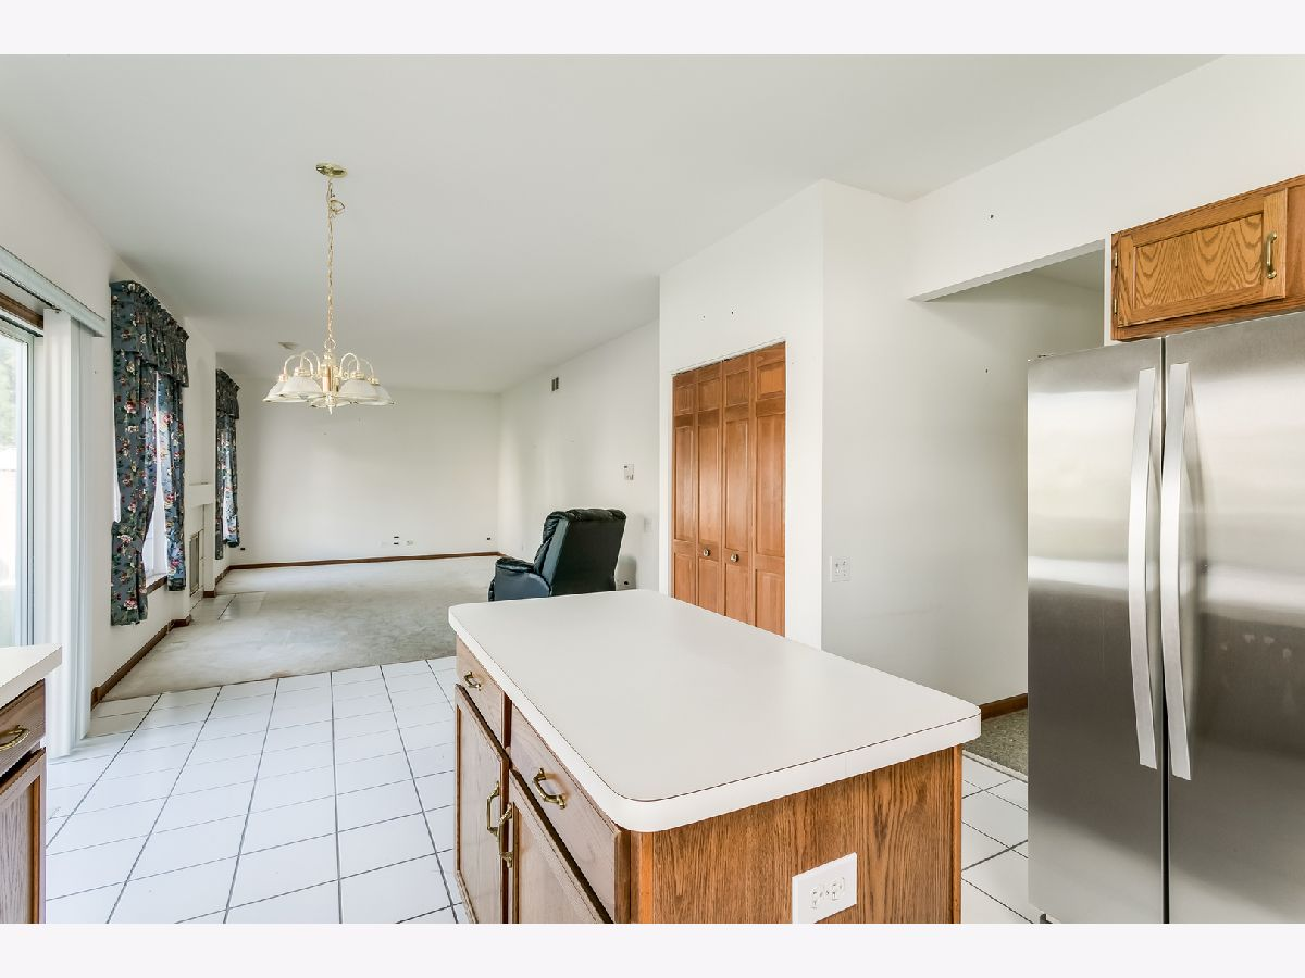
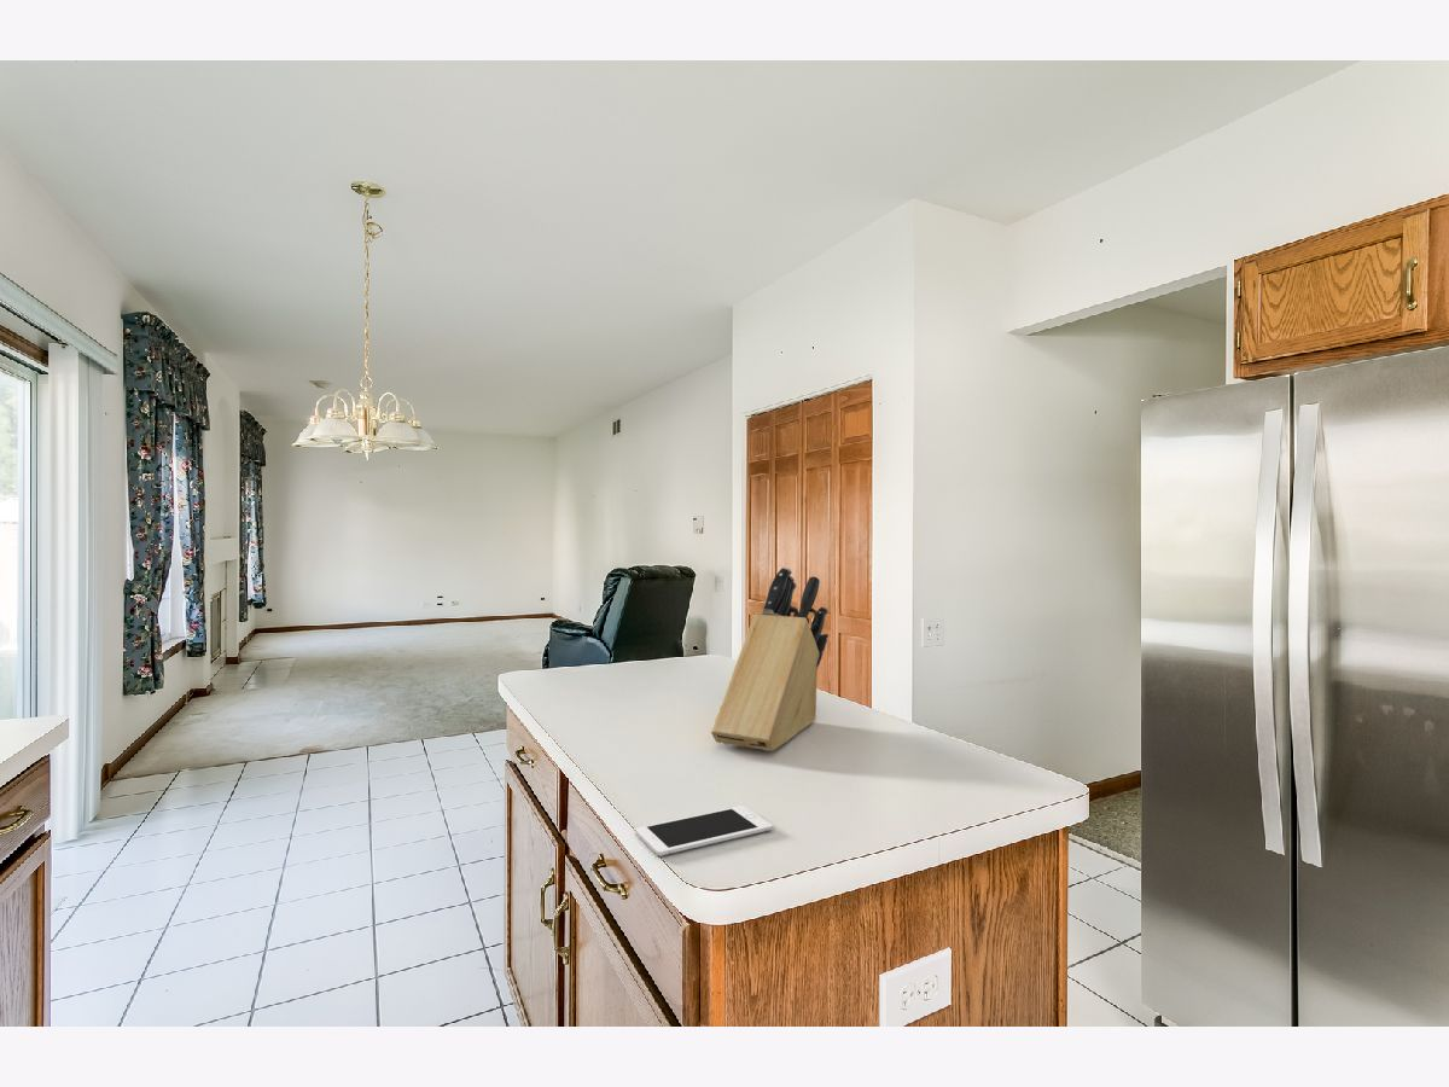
+ knife block (776, 649)
+ cell phone (704, 829)
